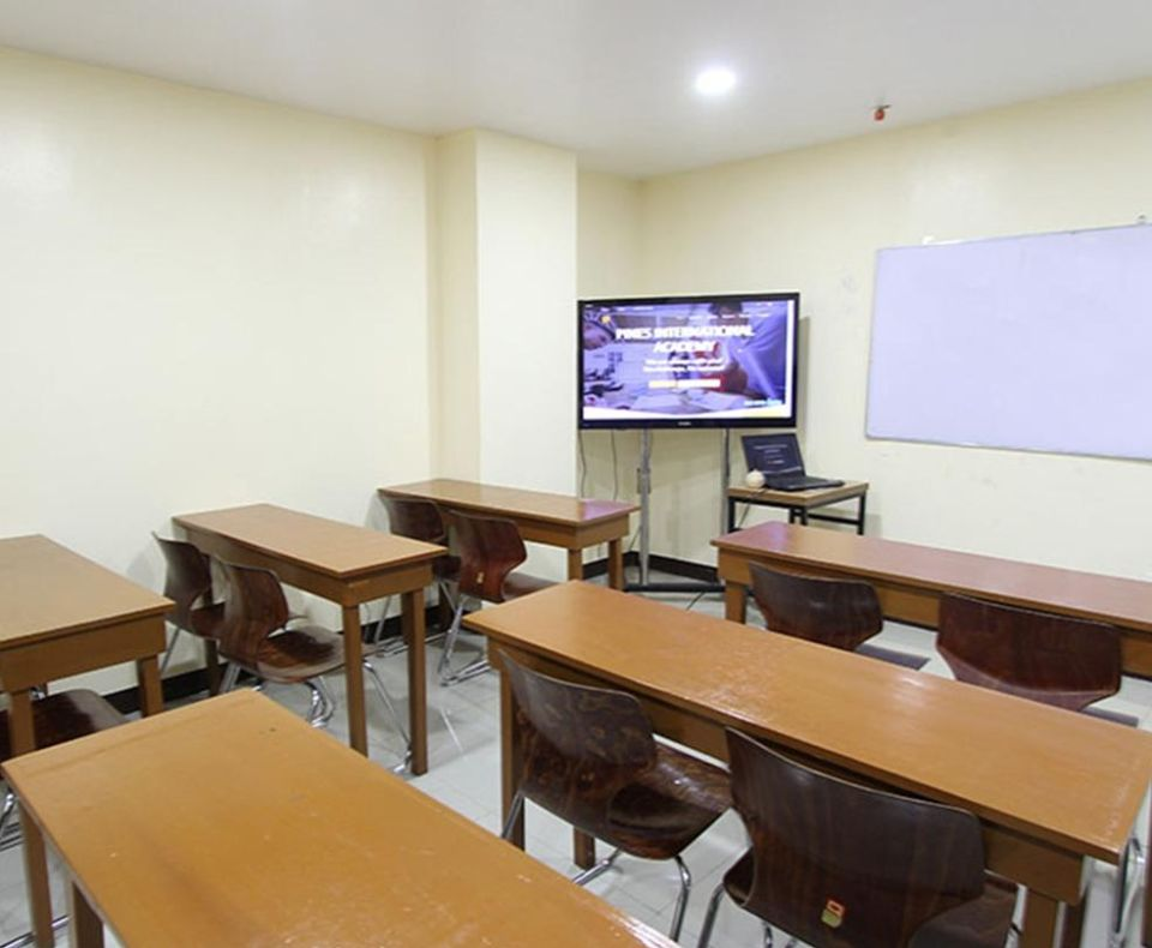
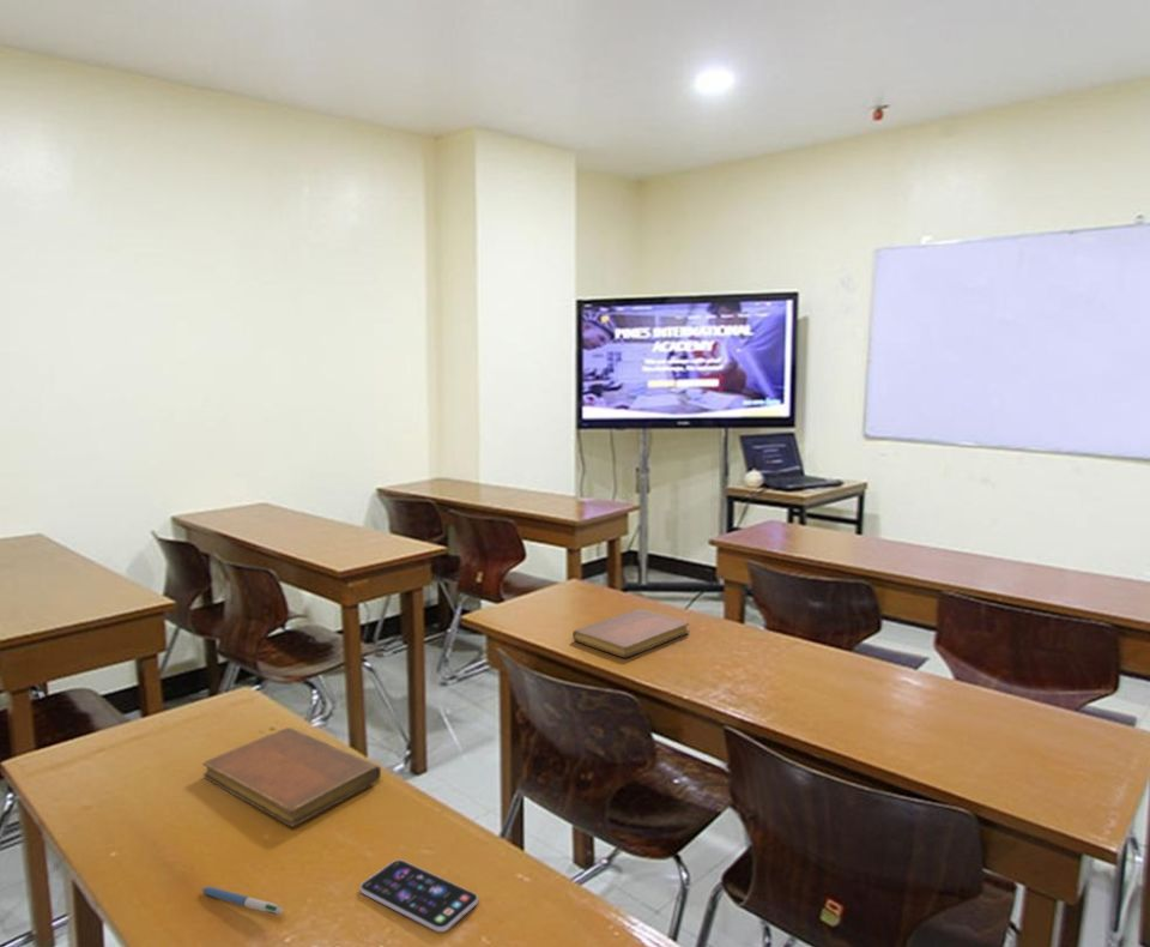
+ pen (242, 898)
+ notebook (291, 771)
+ smartphone (418, 893)
+ notebook (631, 631)
